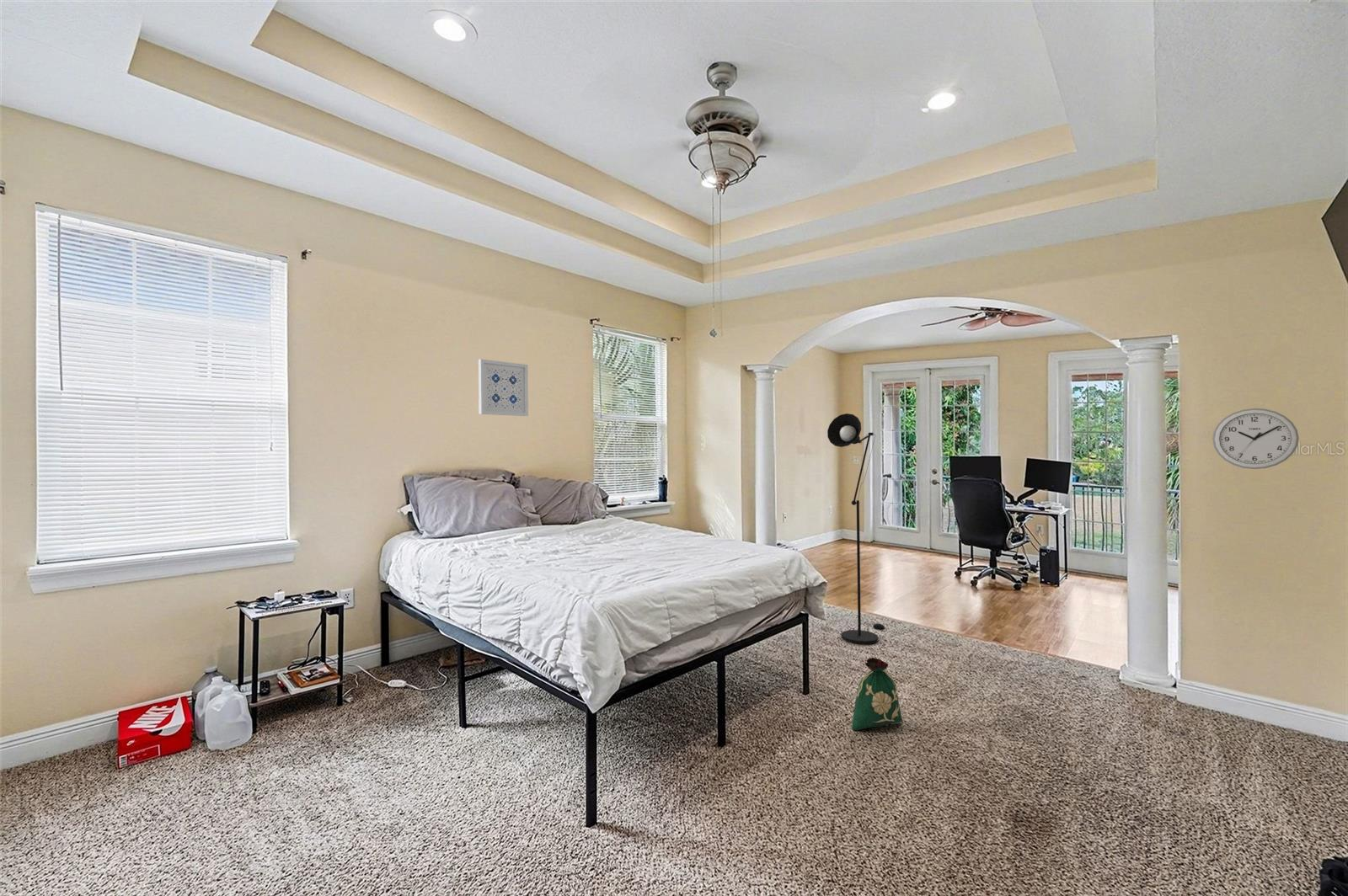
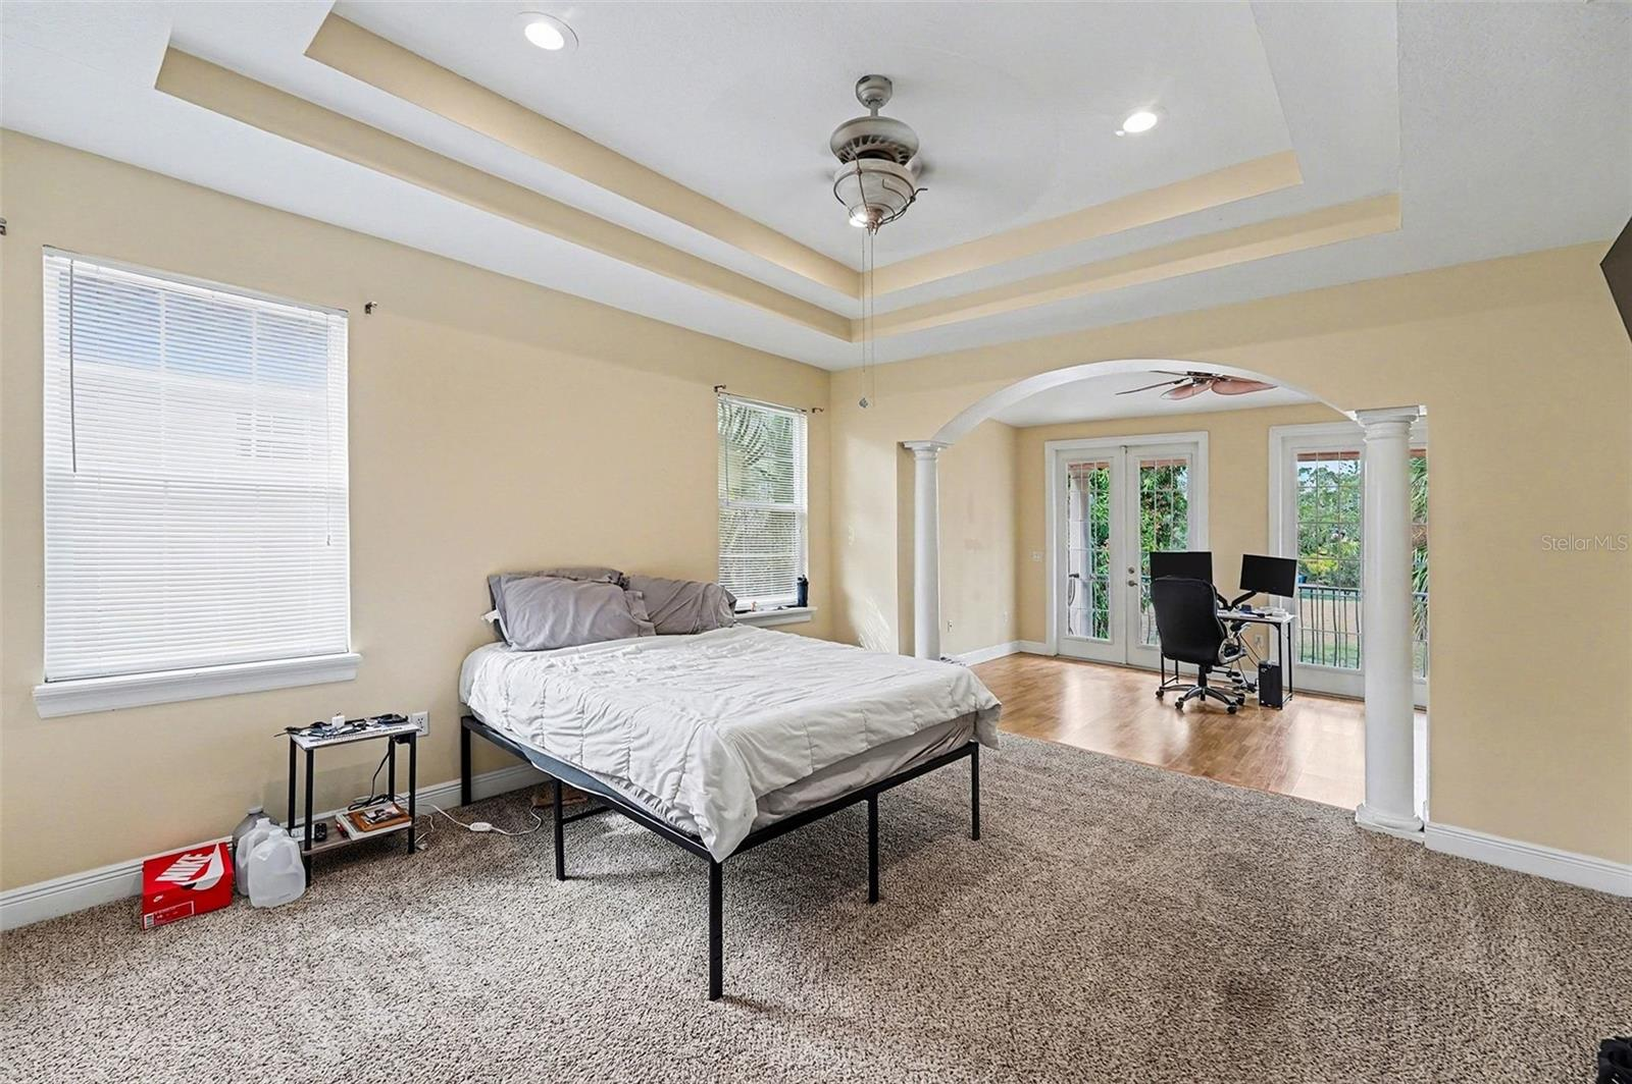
- wall art (504, 388)
- wall clock (1254, 438)
- bag (877, 693)
- floor lamp (859, 524)
